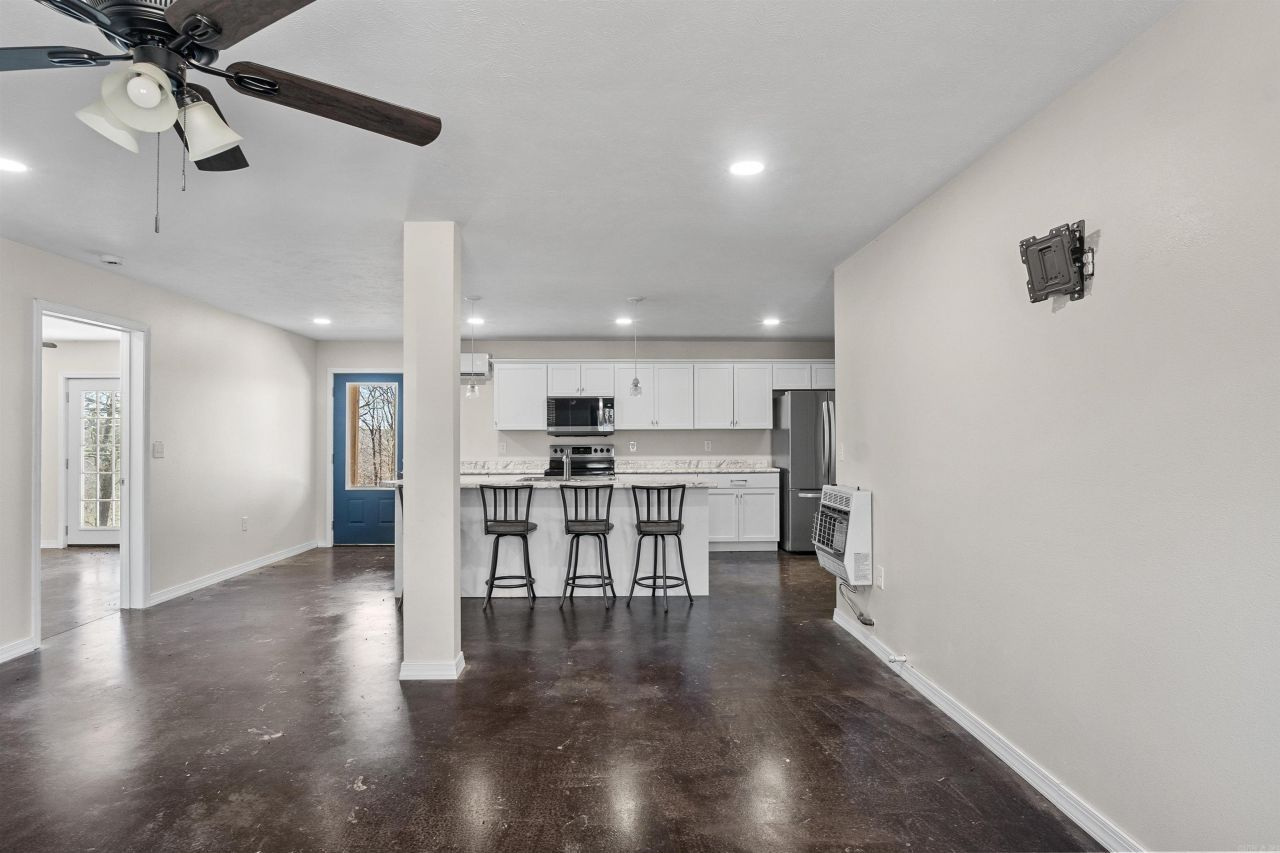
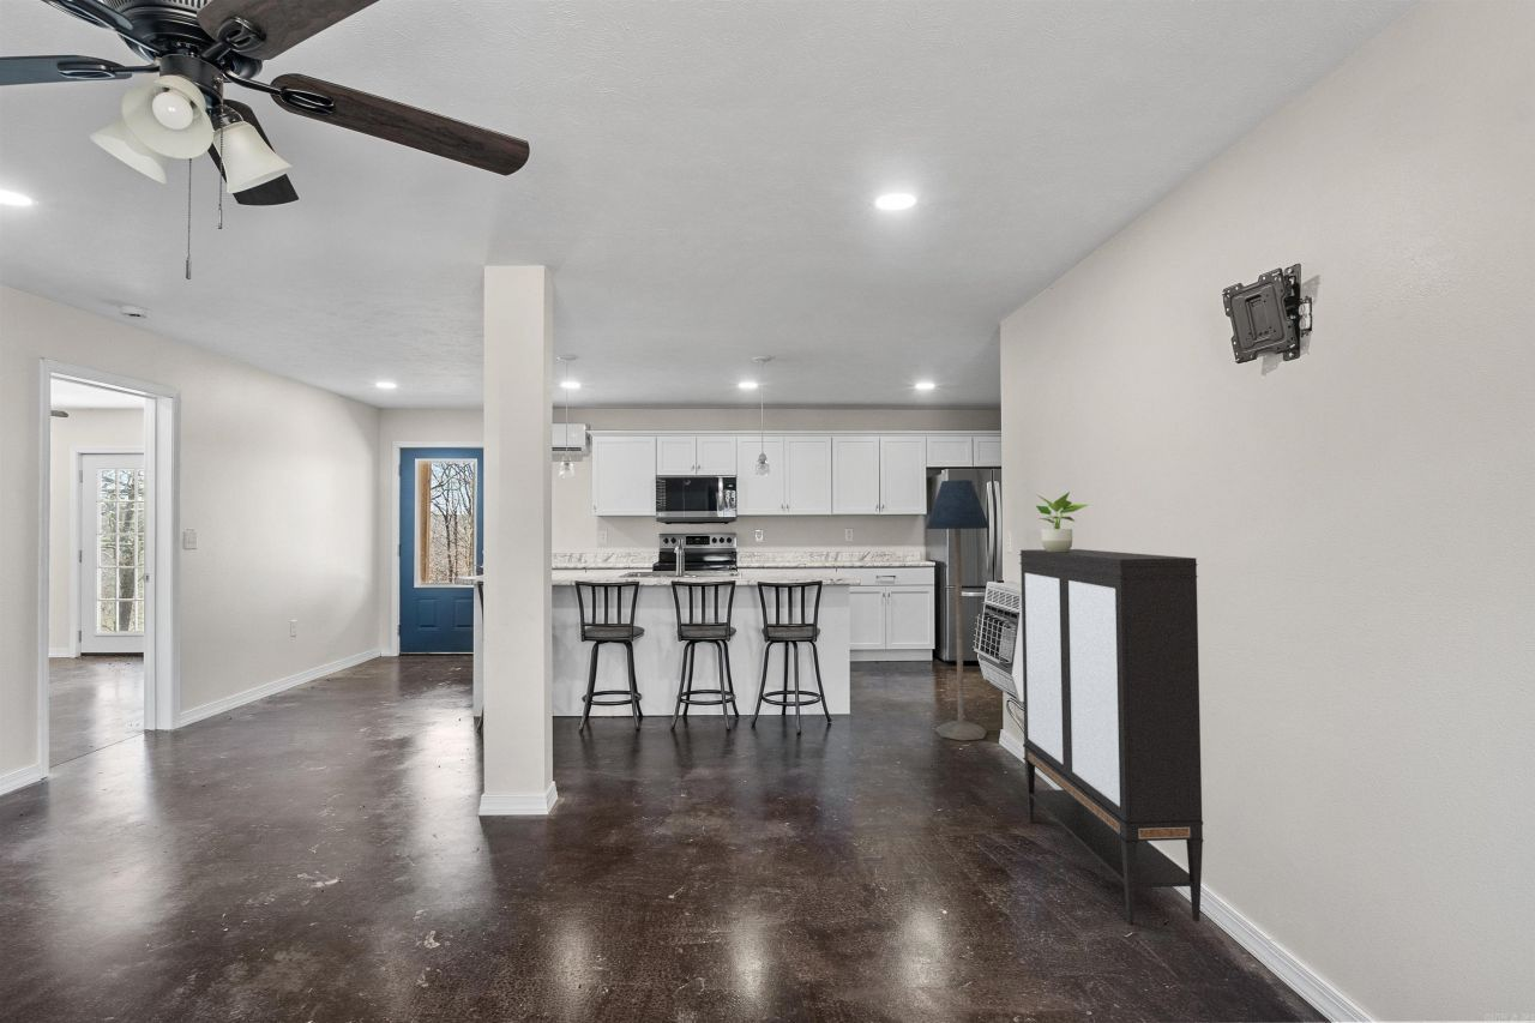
+ storage cabinet (1097, 708)
+ floor lamp (959, 606)
+ potted plant (1061, 518)
